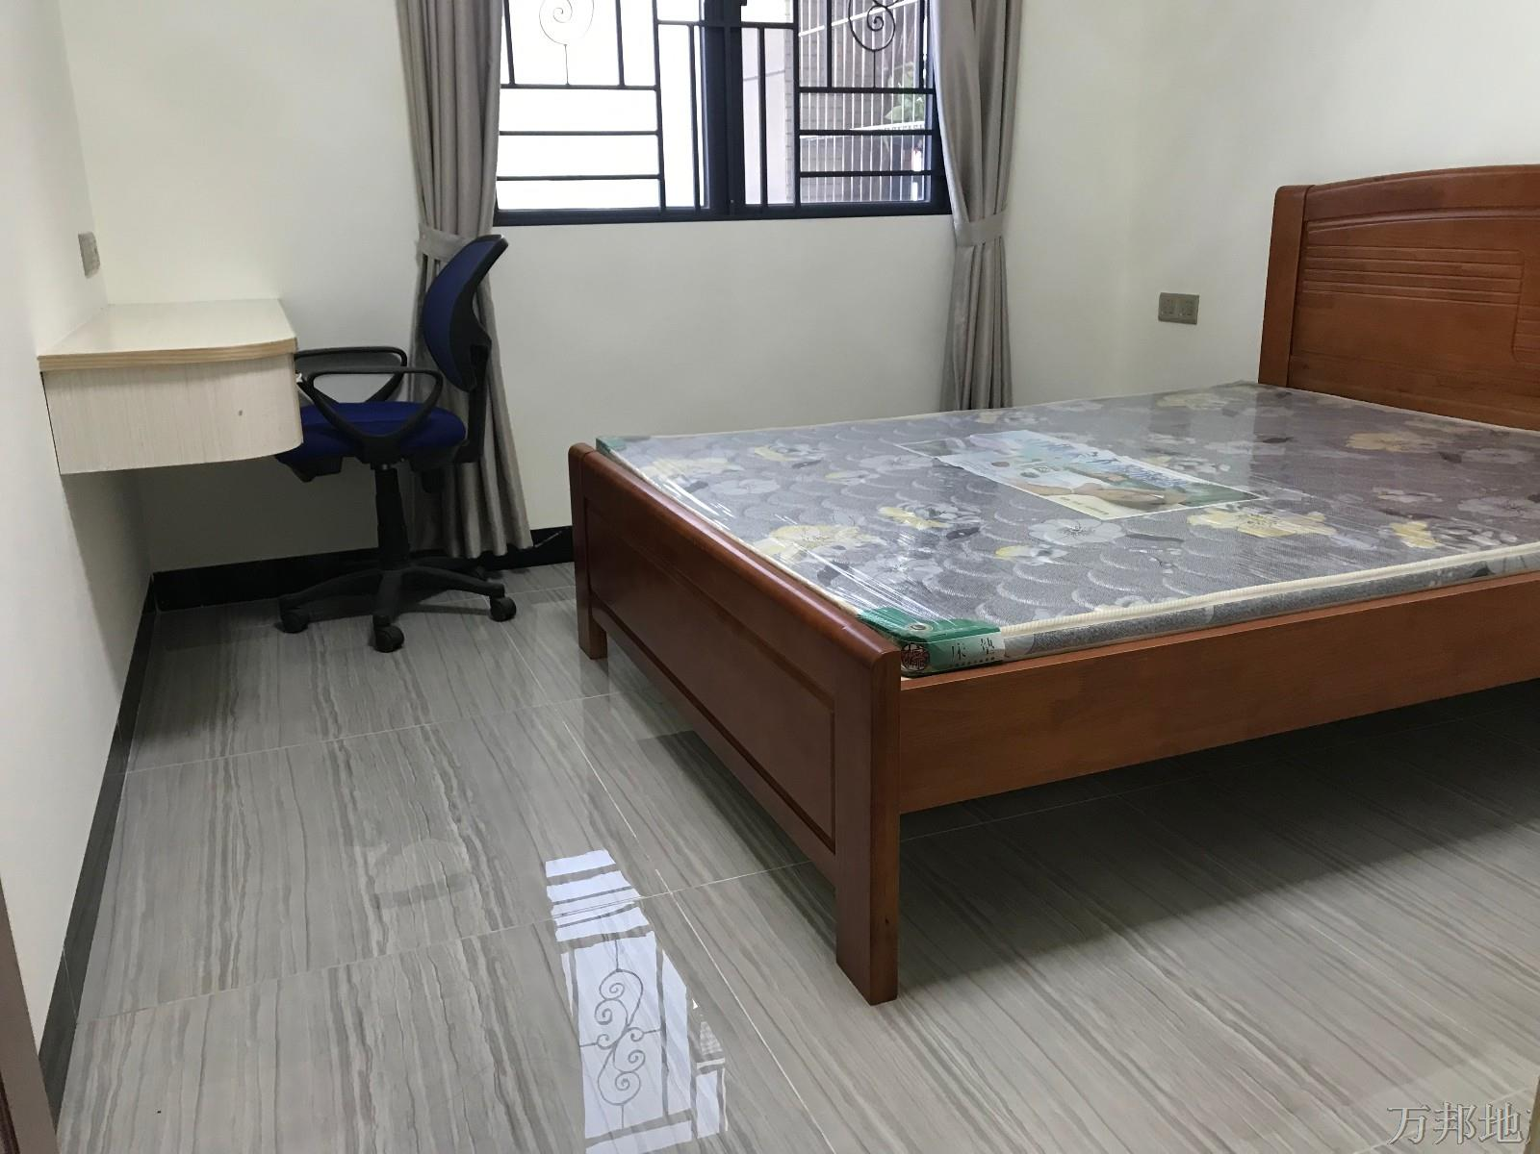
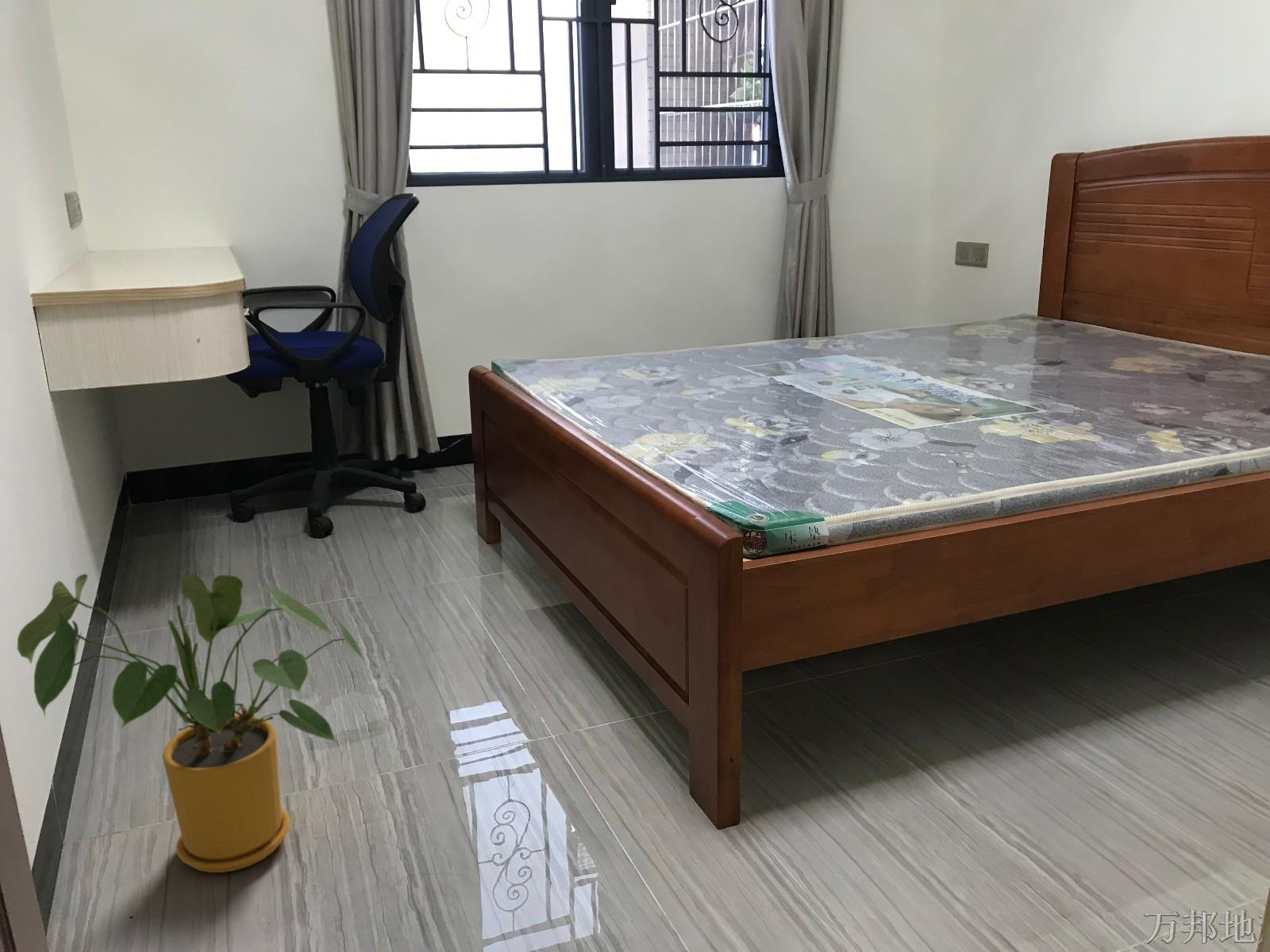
+ house plant (206, 721)
